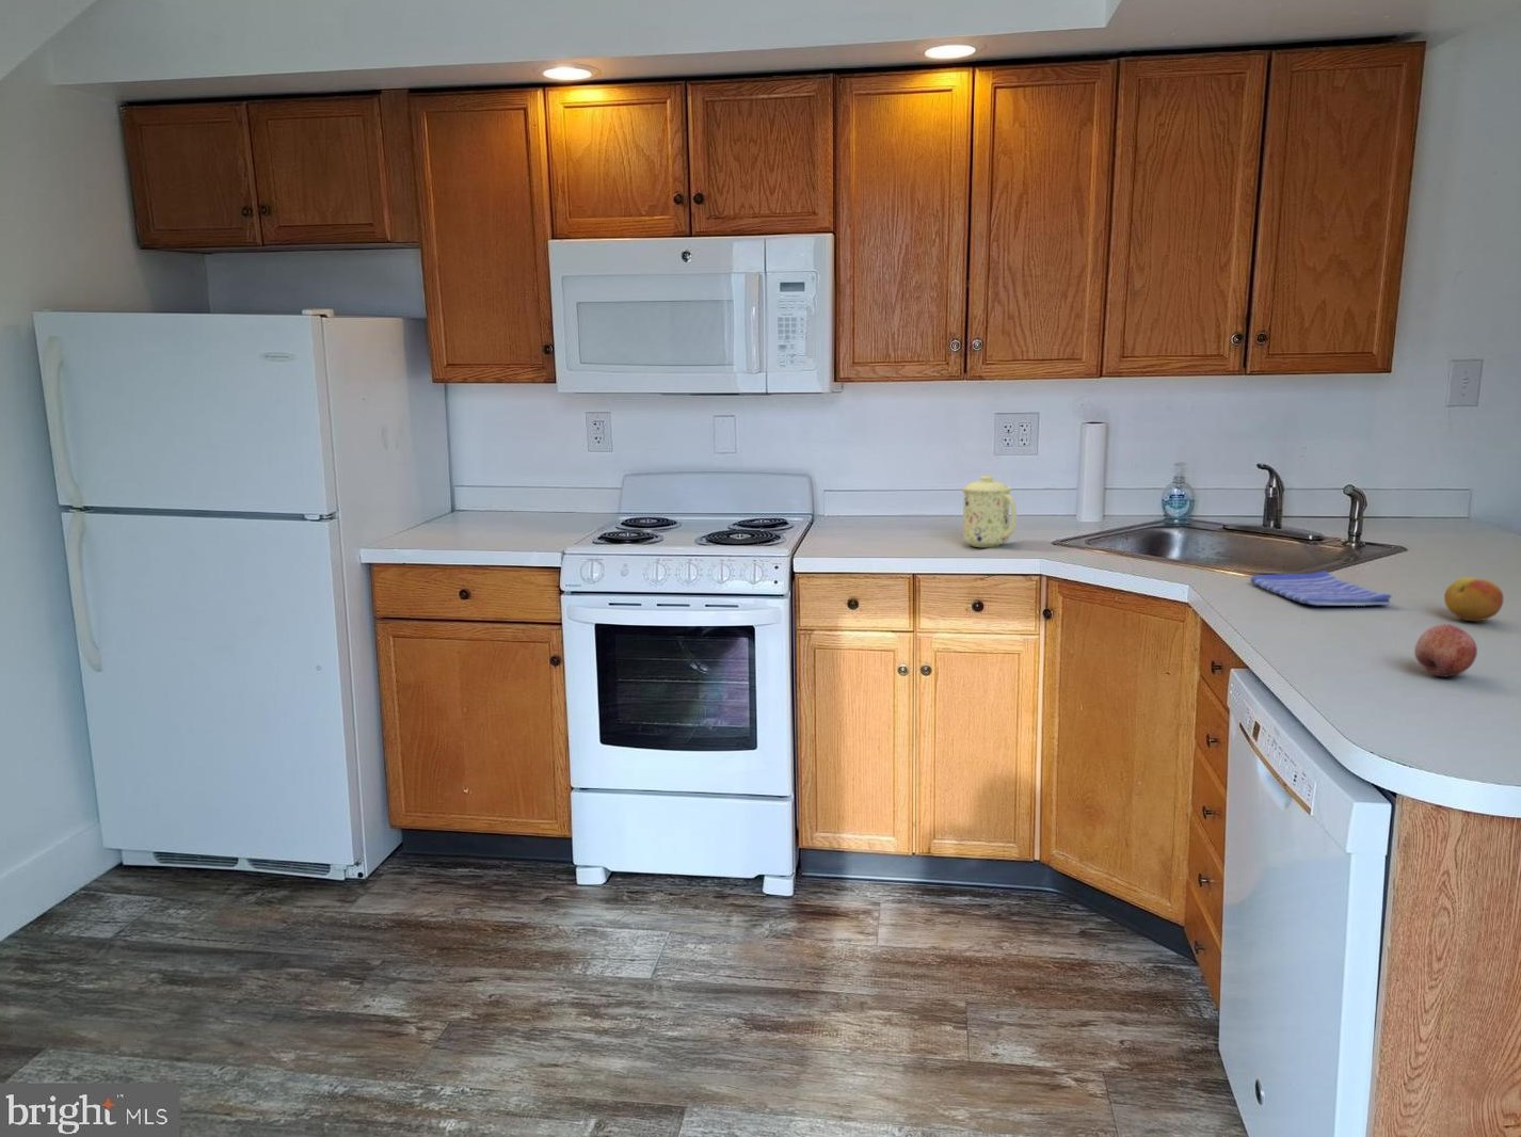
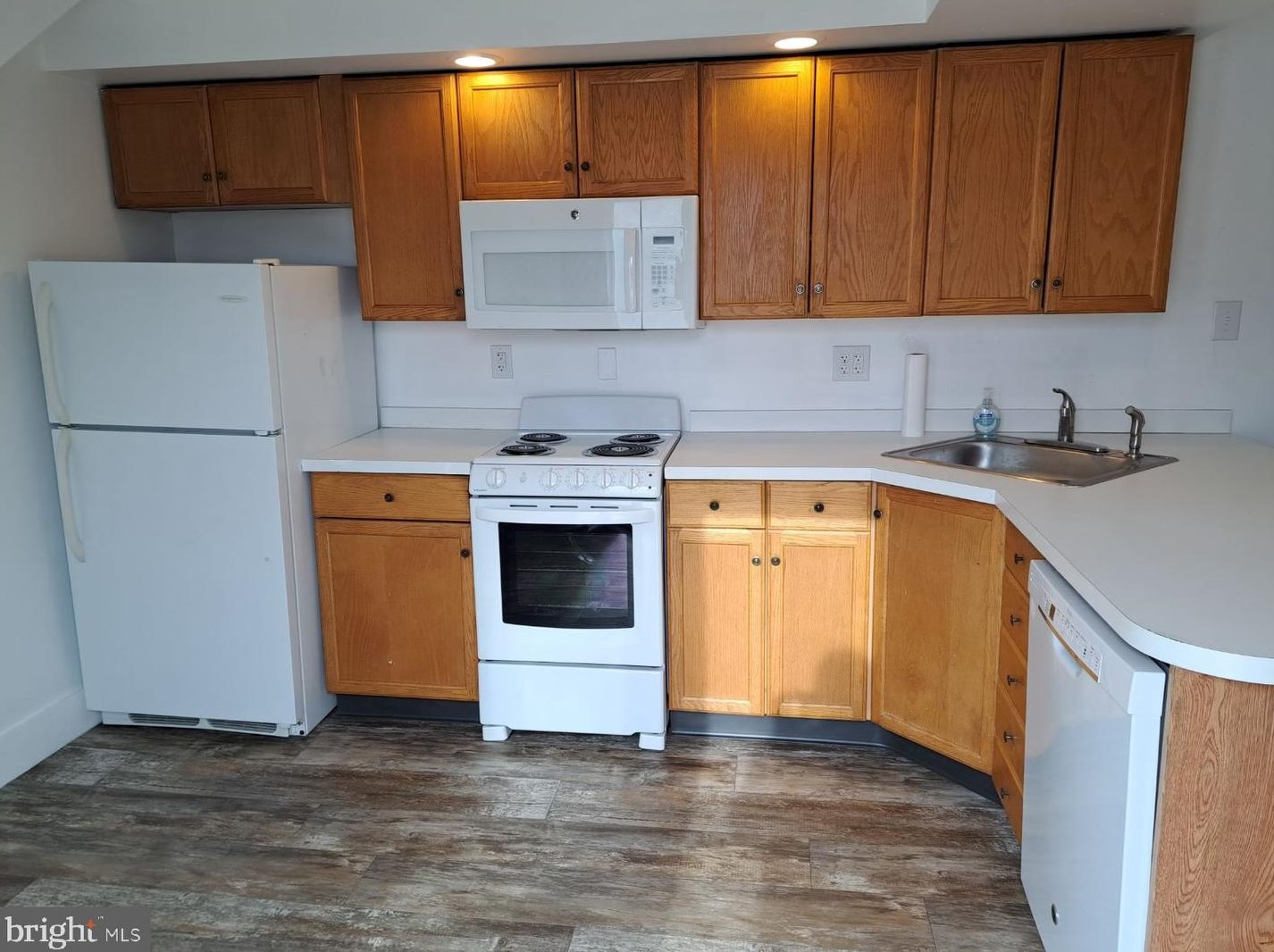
- mug (989, 511)
- fruit (1445, 650)
- fruit (1473, 600)
- dish towel (1317, 588)
